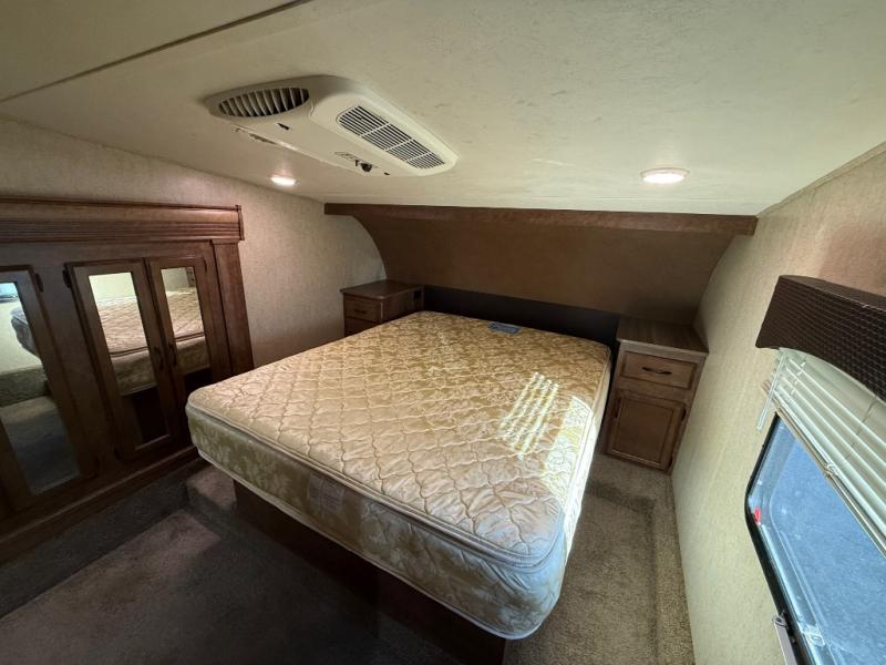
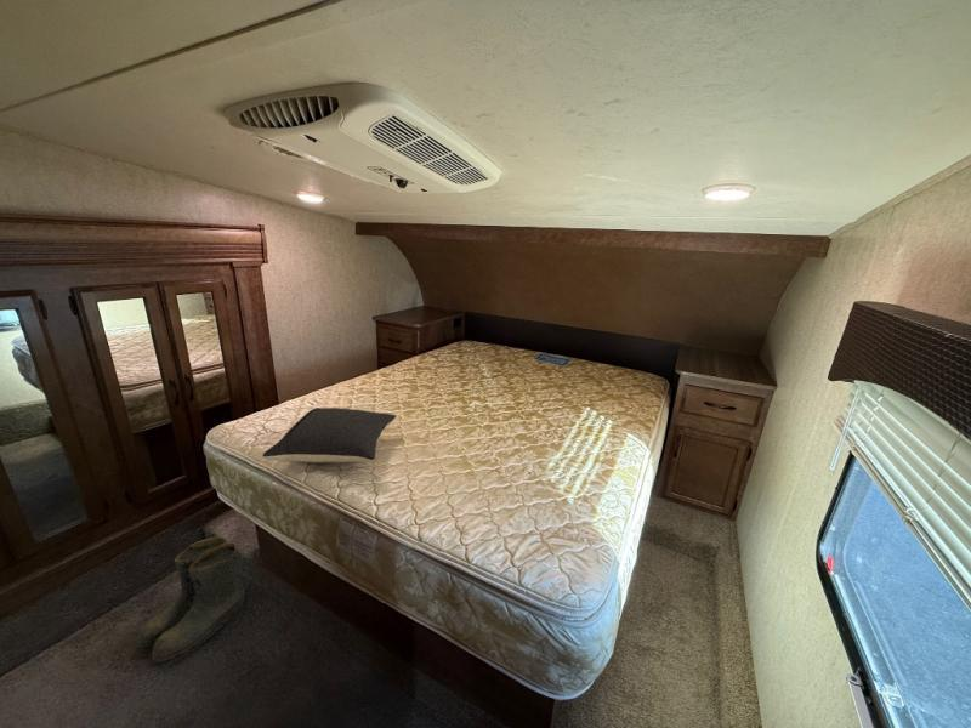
+ boots (189, 595)
+ pillow (337, 433)
